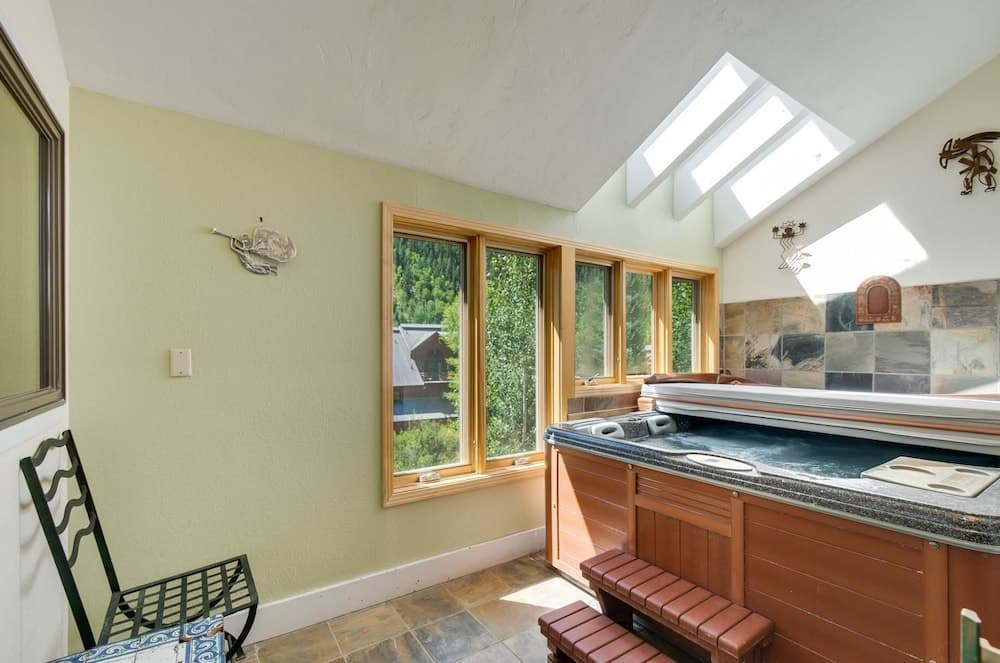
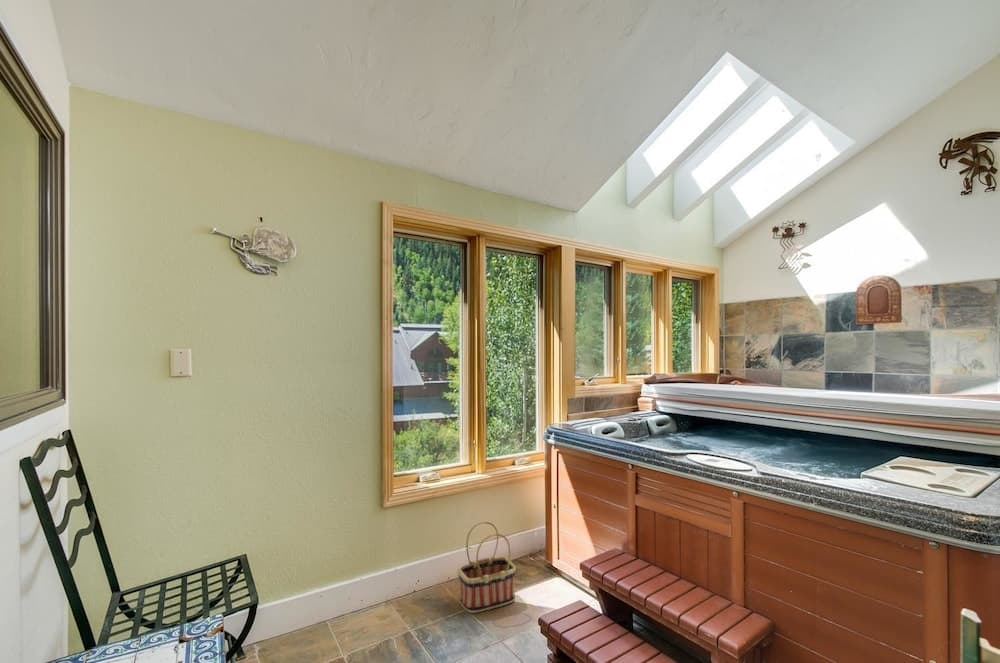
+ basket (487, 564)
